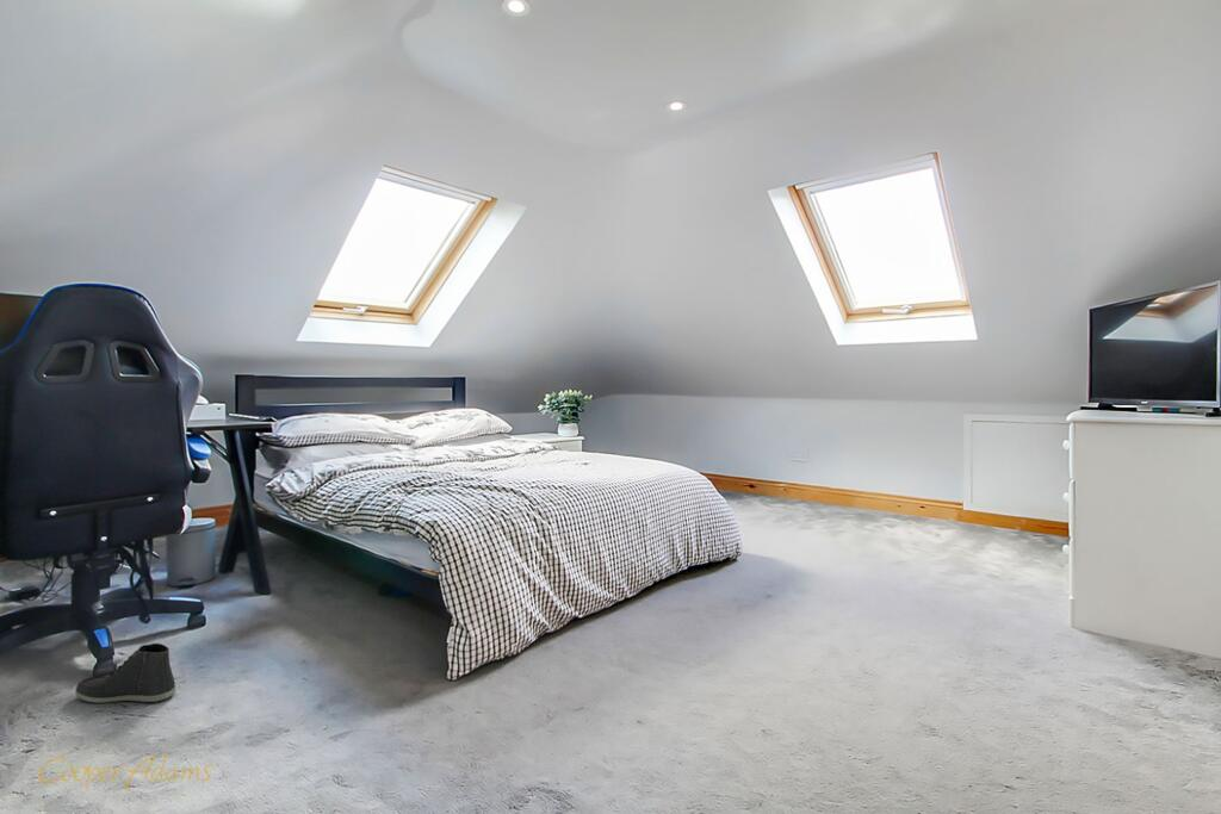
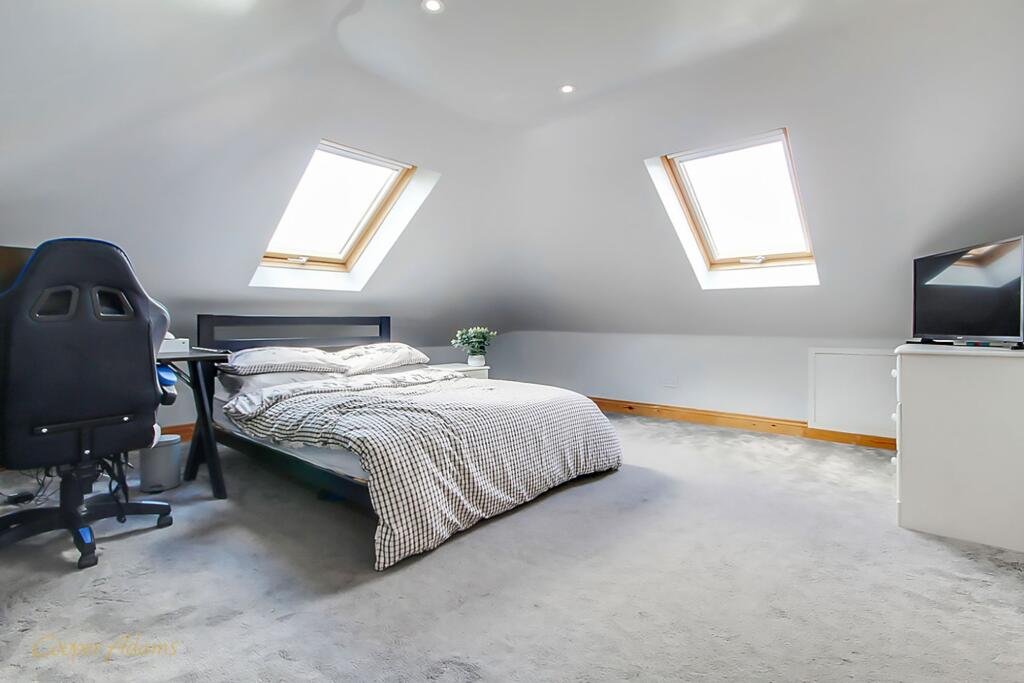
- sneaker (126, 670)
